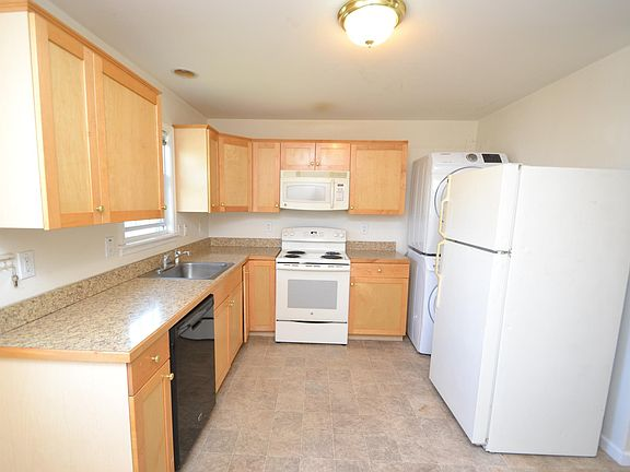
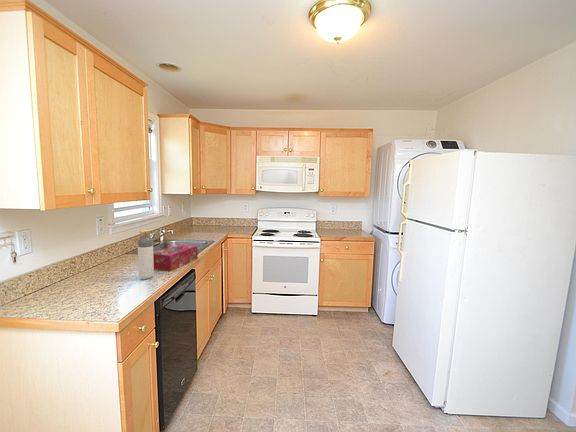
+ bottle (145, 254)
+ tissue box (175, 256)
